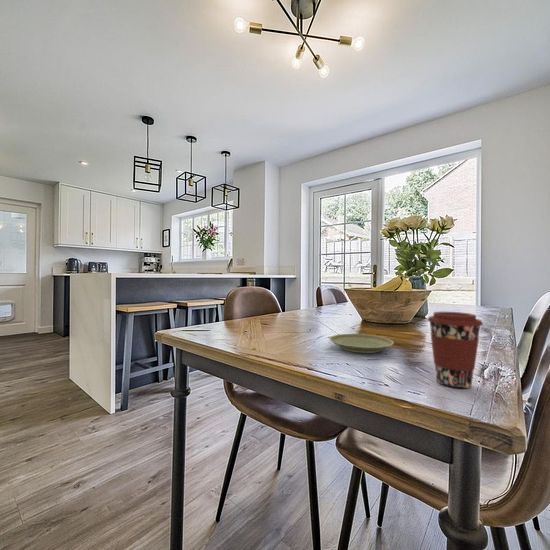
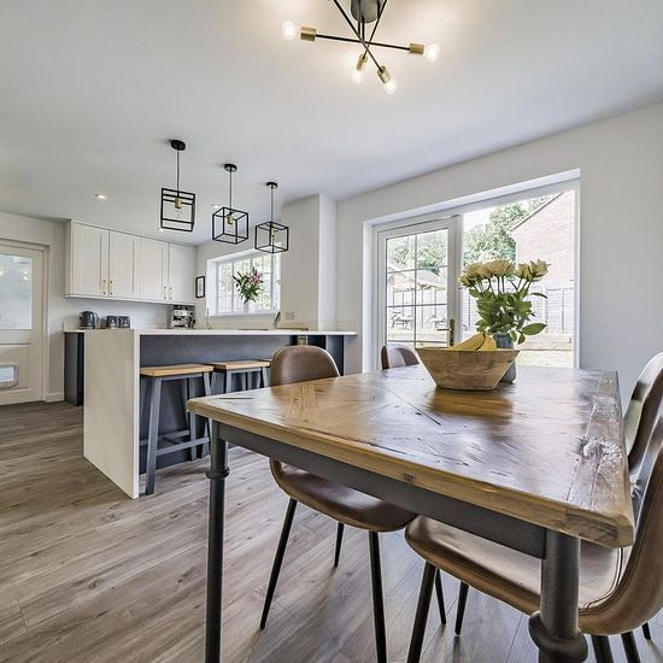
- coffee cup (453, 348)
- plate (360, 343)
